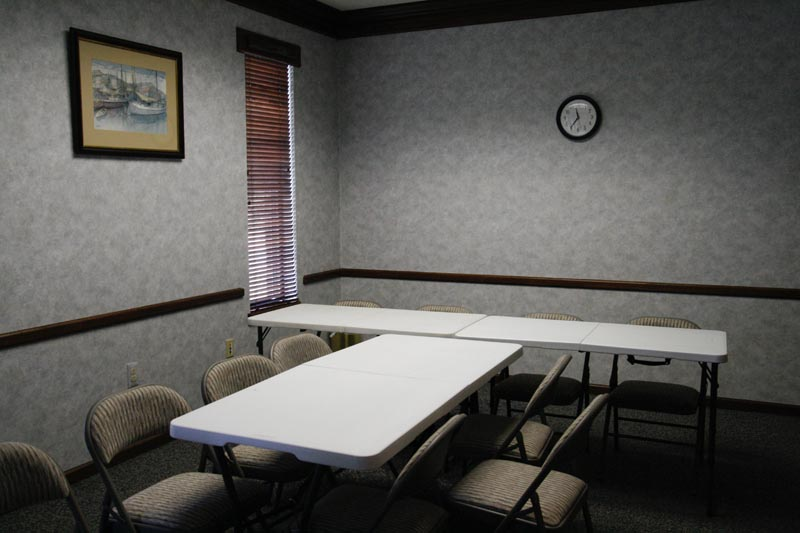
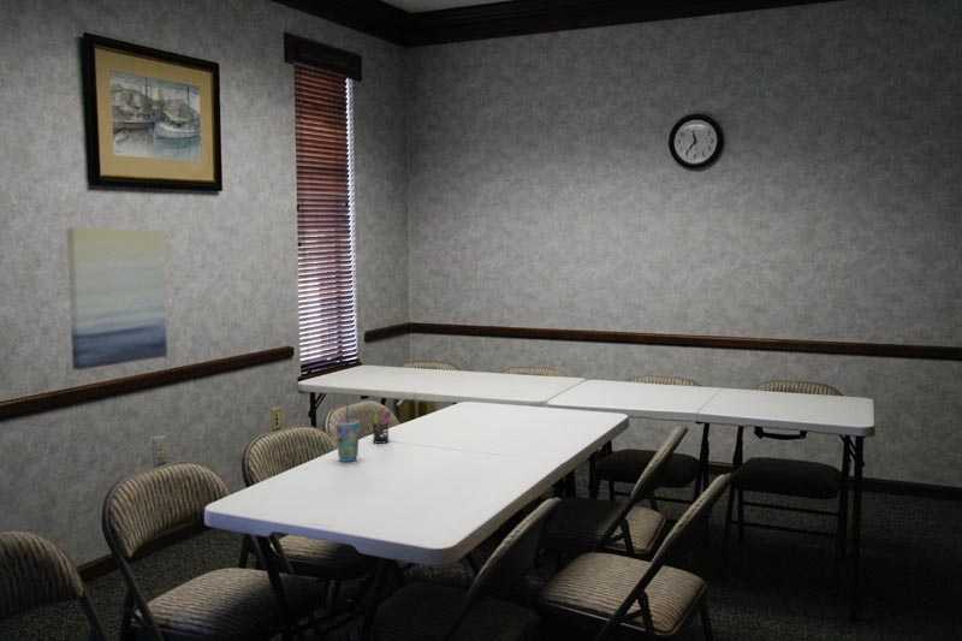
+ pen holder (379, 425)
+ wall art (119, 296)
+ cup (348, 431)
